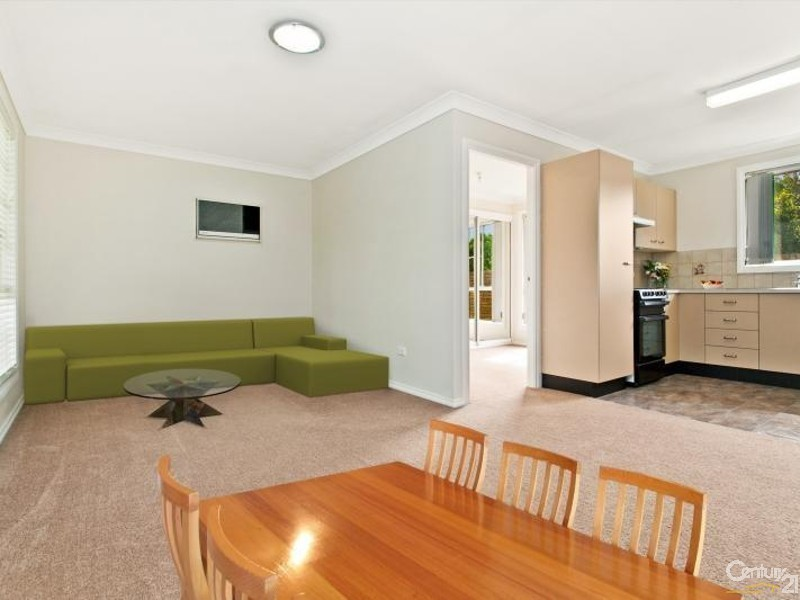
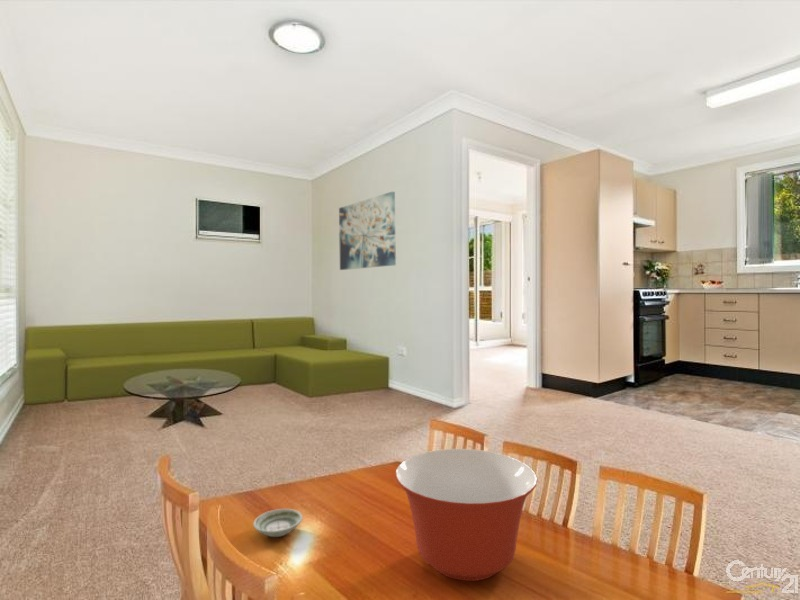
+ mixing bowl (465, 515)
+ saucer (278, 524)
+ wall art (364, 234)
